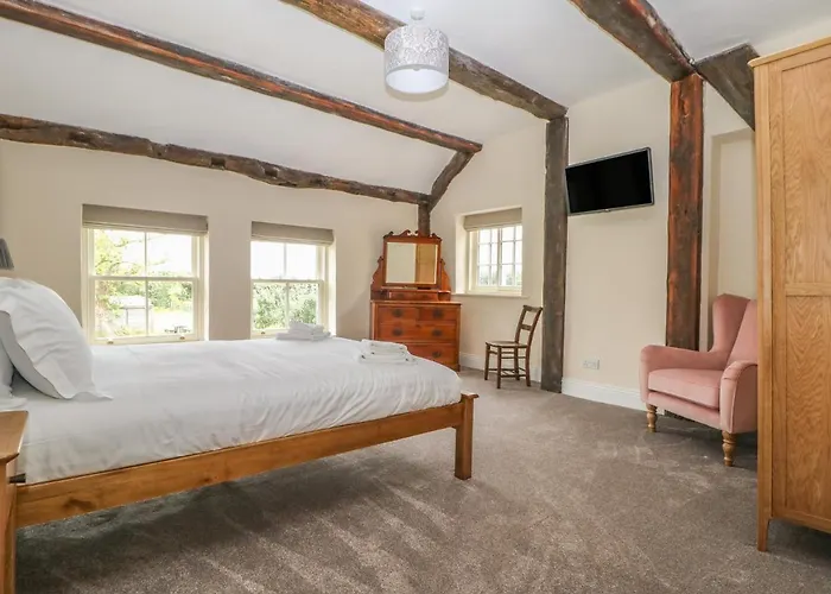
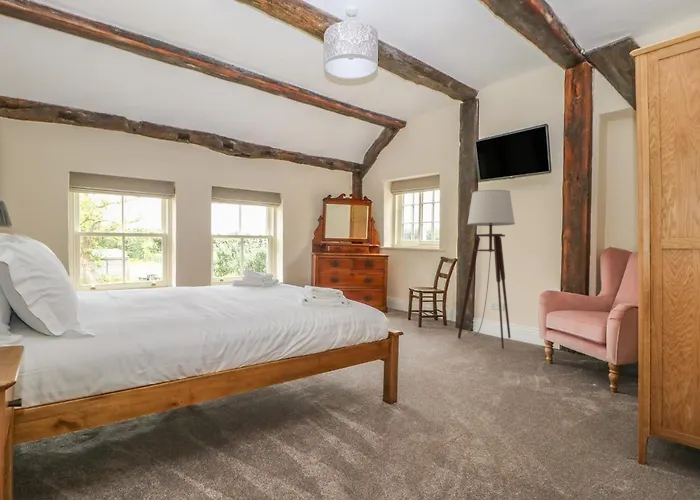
+ floor lamp (489, 266)
